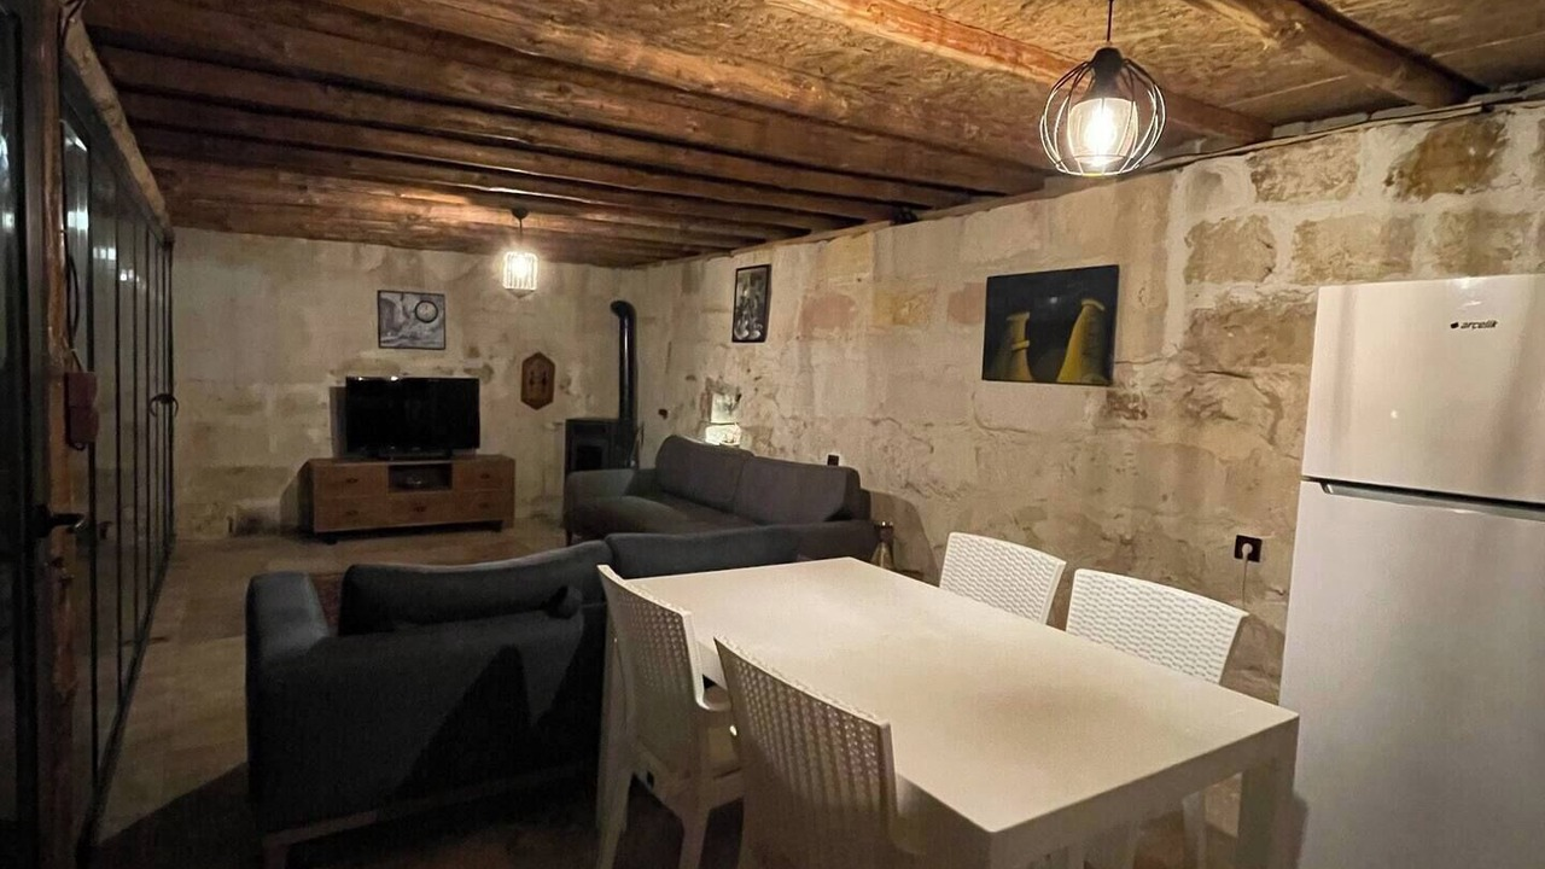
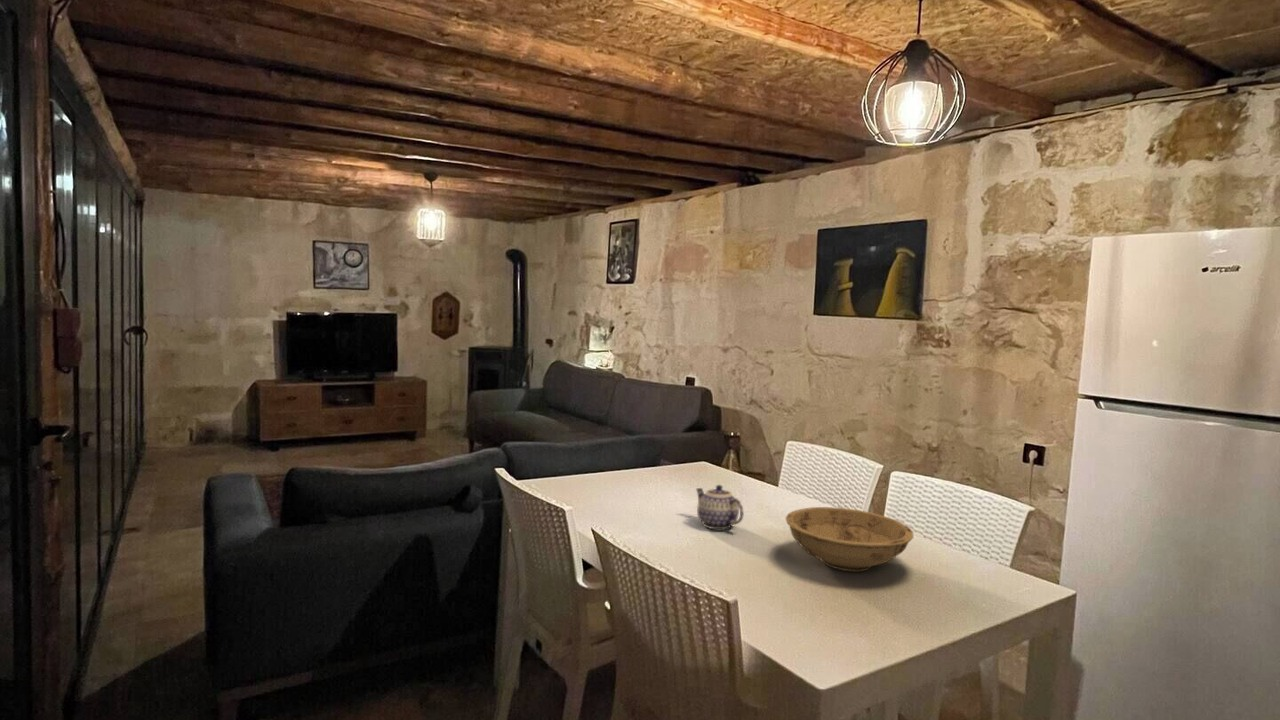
+ teapot (718, 505)
+ bowl (846, 543)
